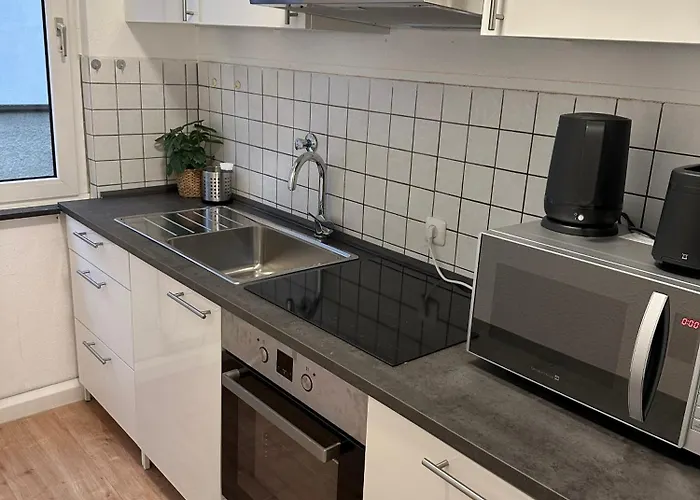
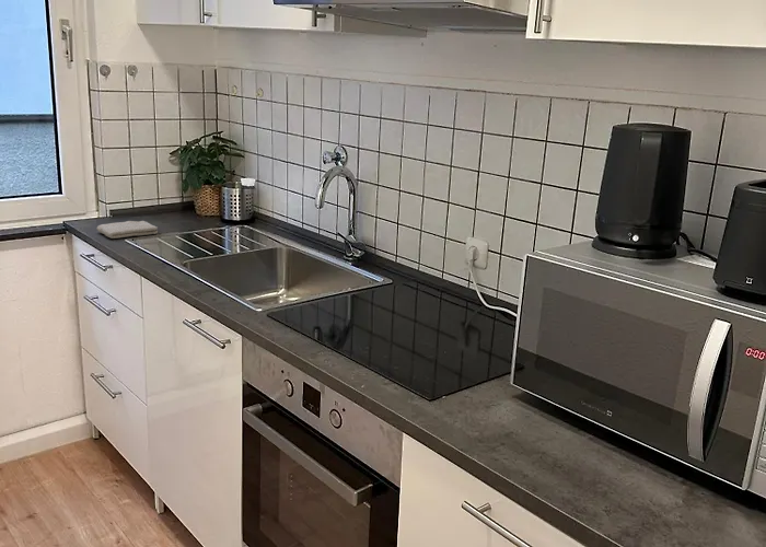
+ washcloth (128, 229)
